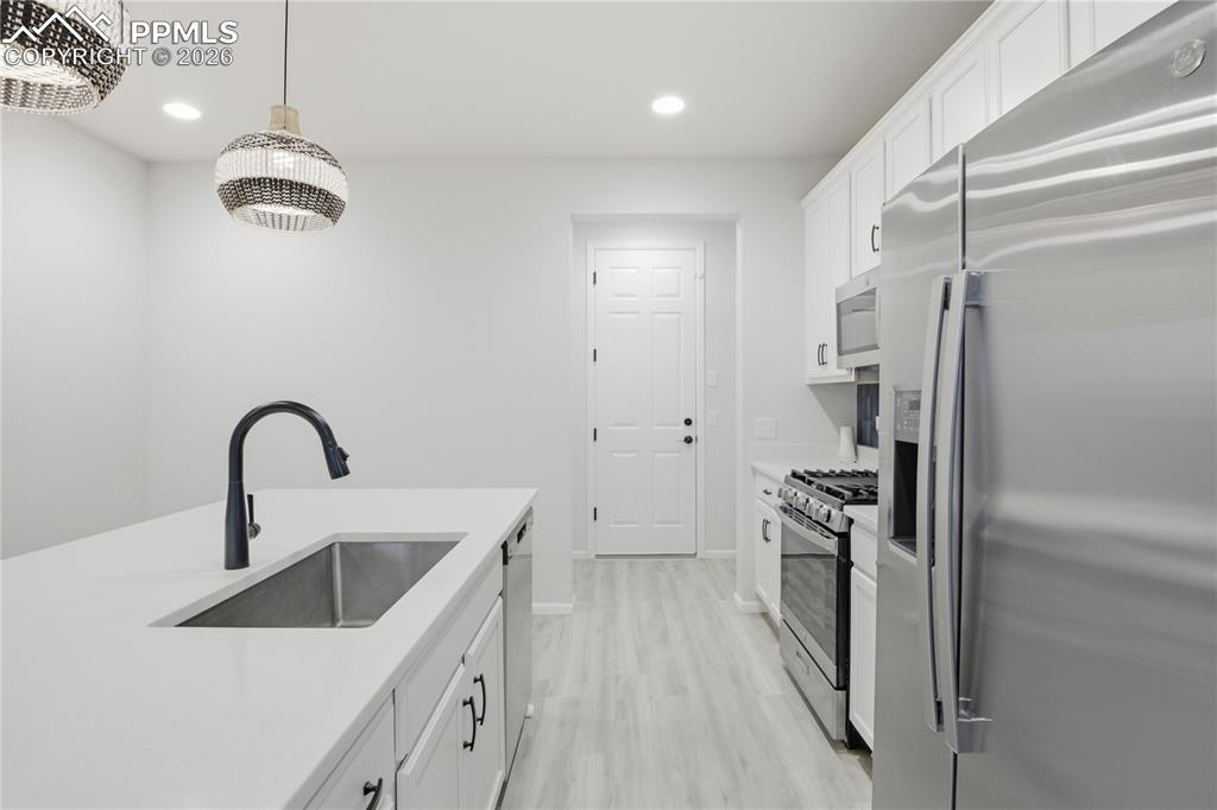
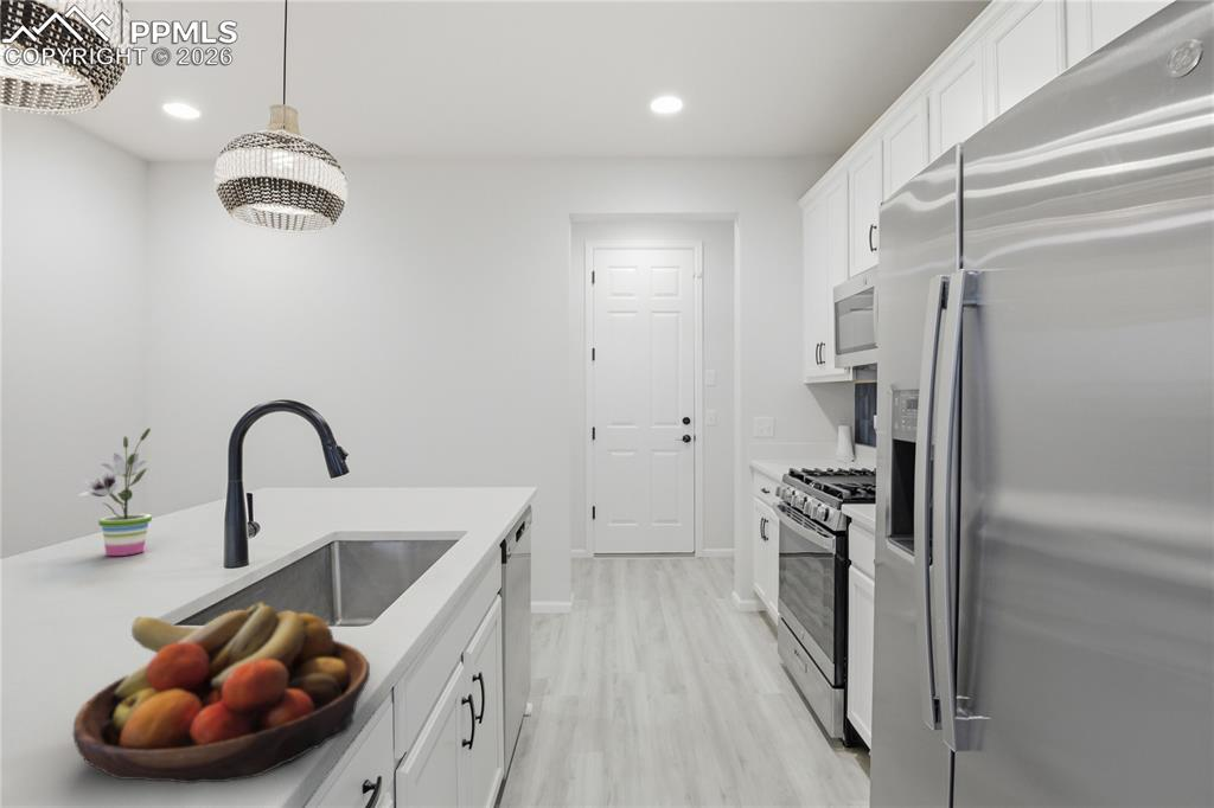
+ fruit bowl (234, 673)
+ potted plant (114, 490)
